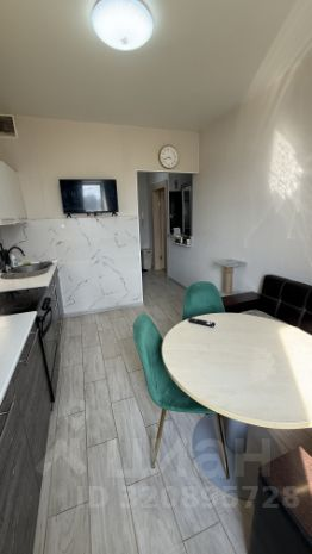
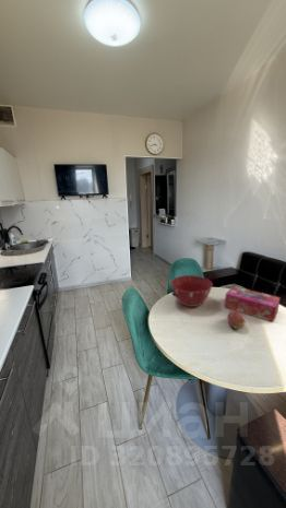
+ fruit (236, 318)
+ tissue box (251, 302)
+ mixing bowl (190, 292)
